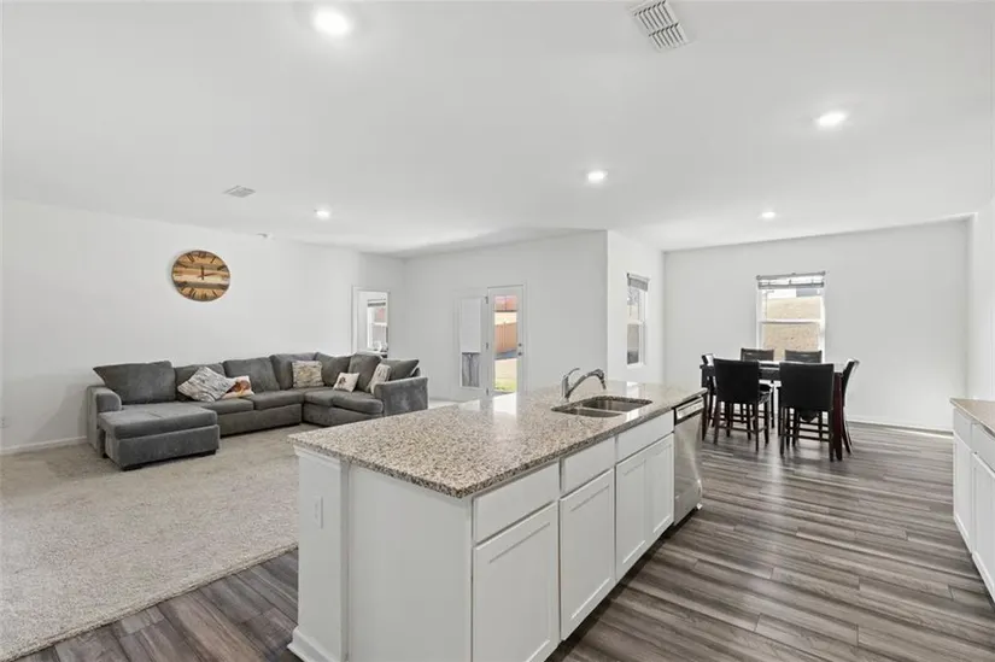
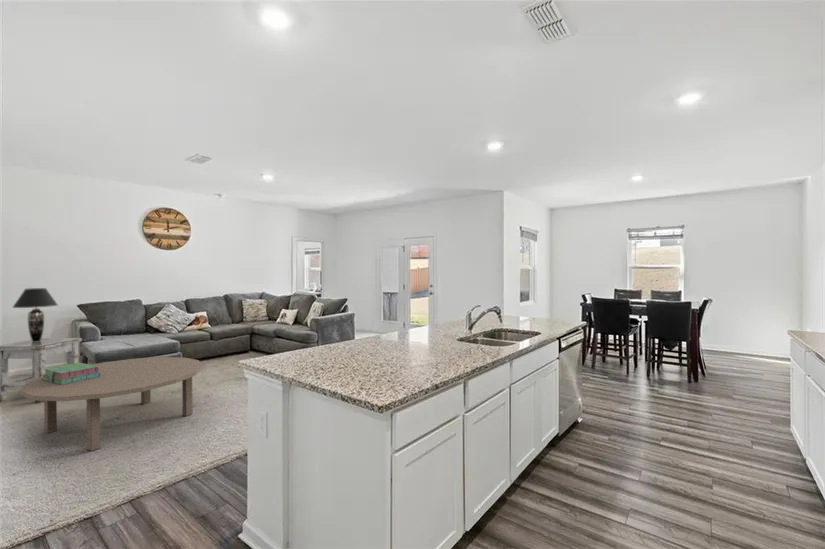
+ stool (39, 368)
+ stack of books (71, 372)
+ table lamp (36, 314)
+ coffee table (122, 394)
